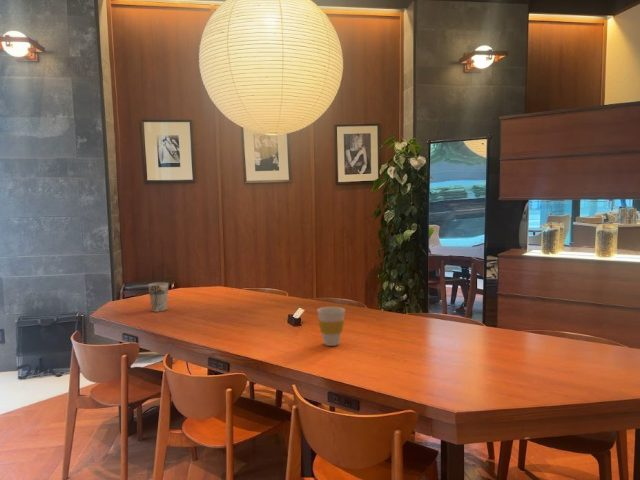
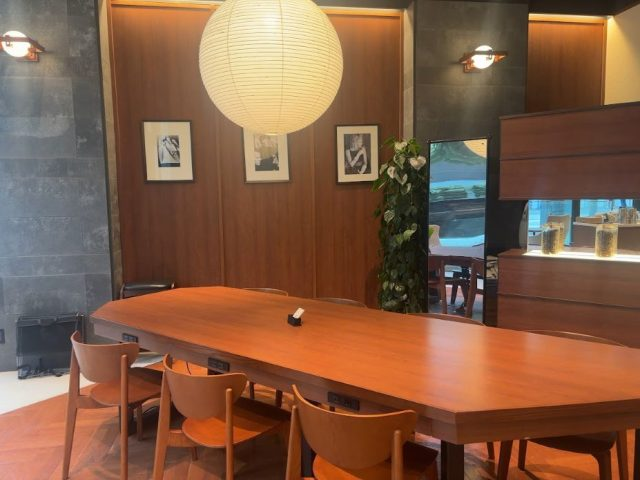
- cup (331, 326)
- cup (158, 297)
